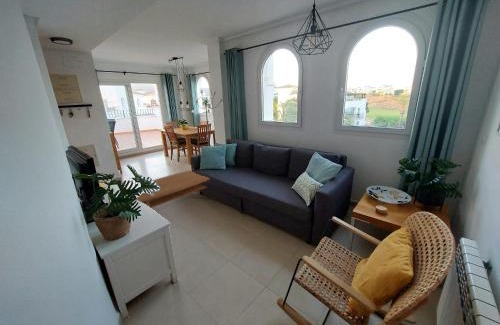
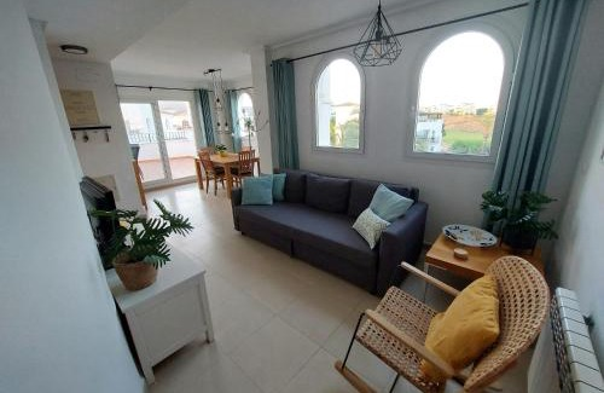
- coffee table (176, 194)
